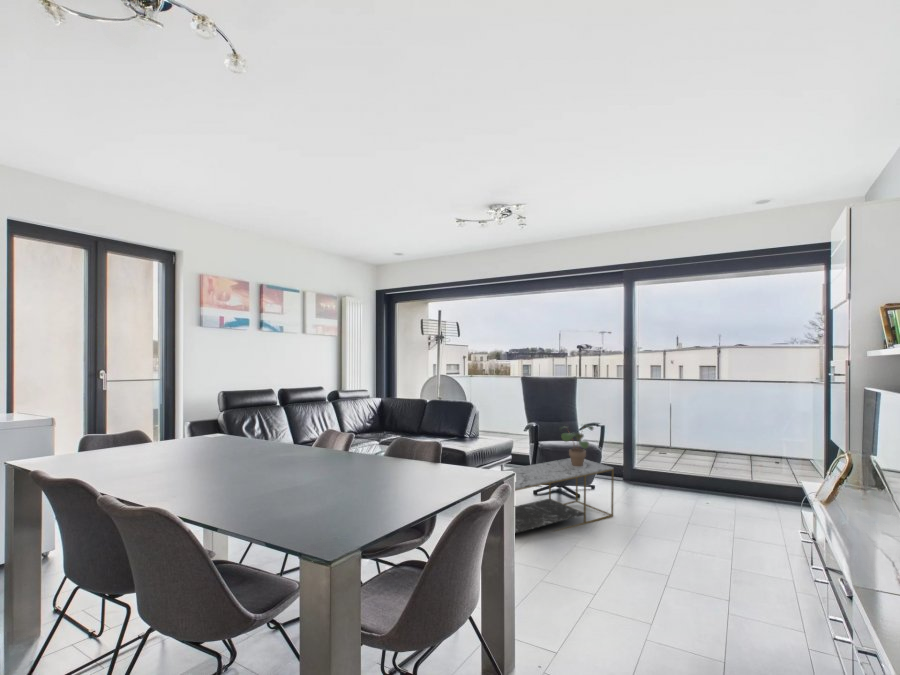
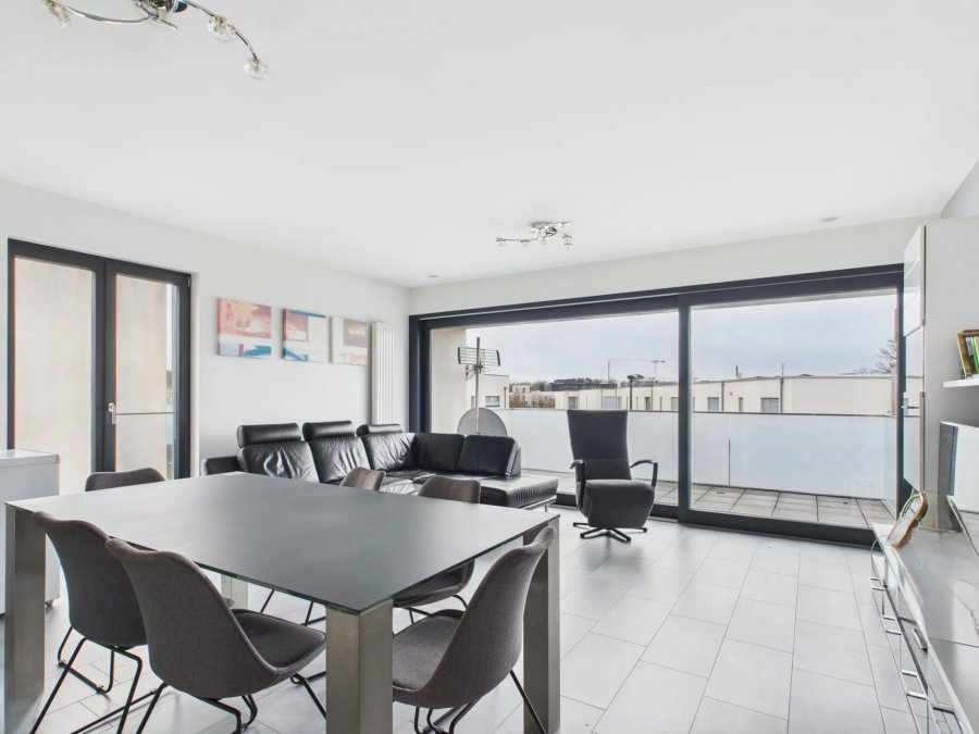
- coffee table (549, 495)
- potted plant (578, 444)
